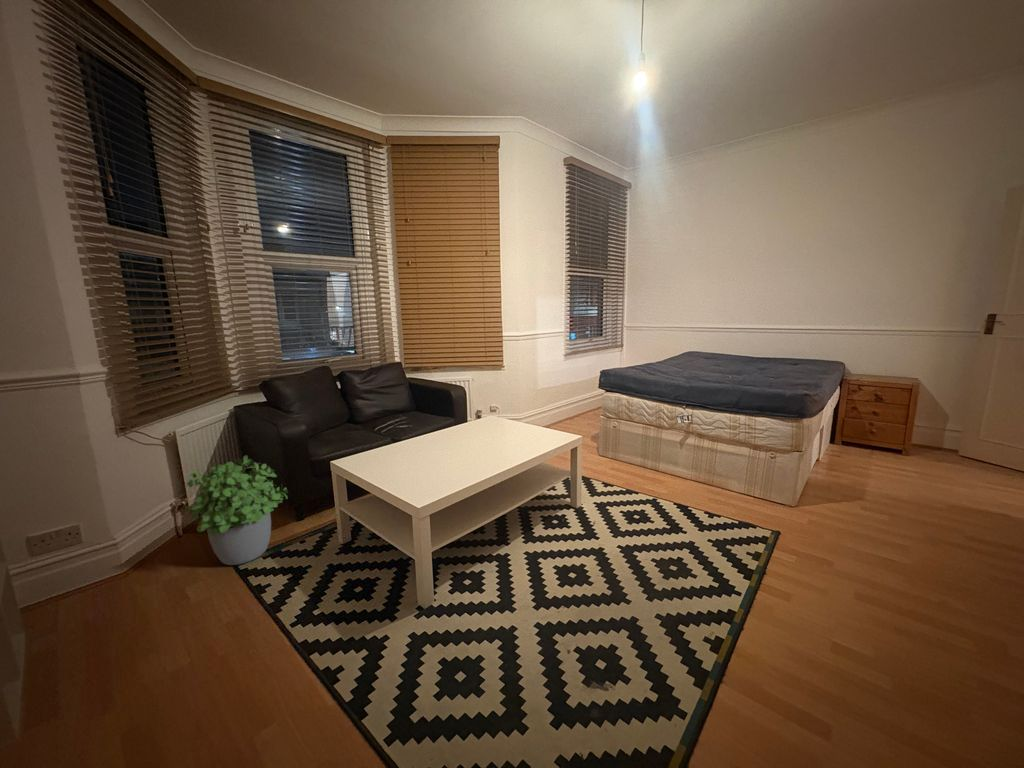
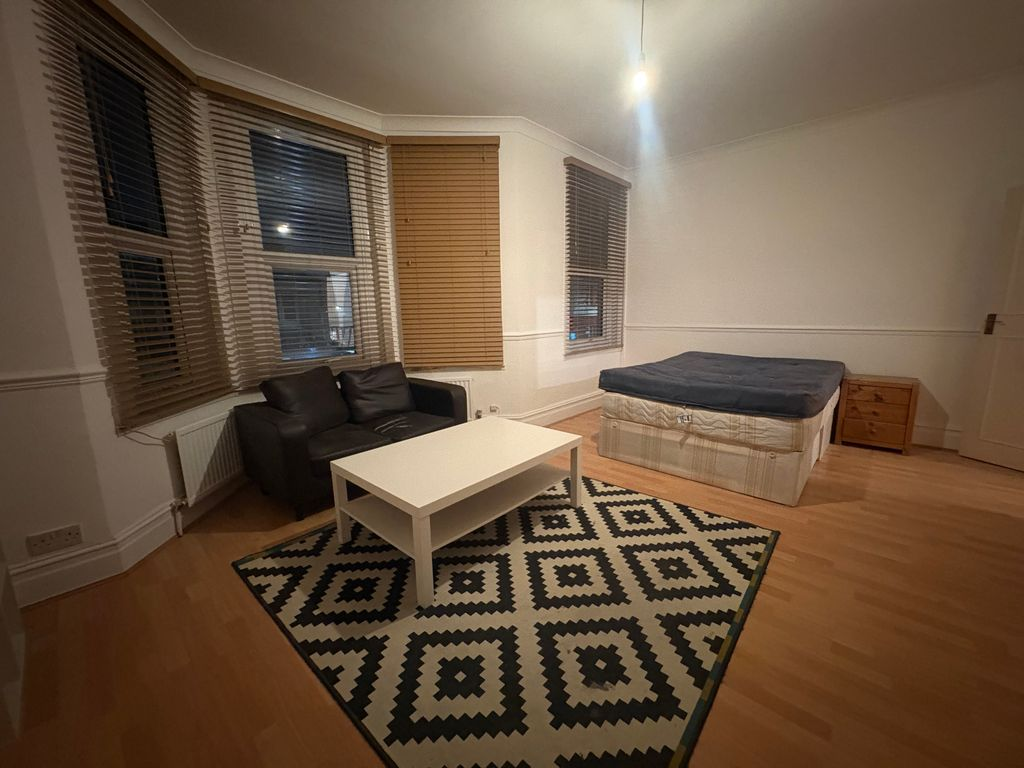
- potted plant (239, 508)
